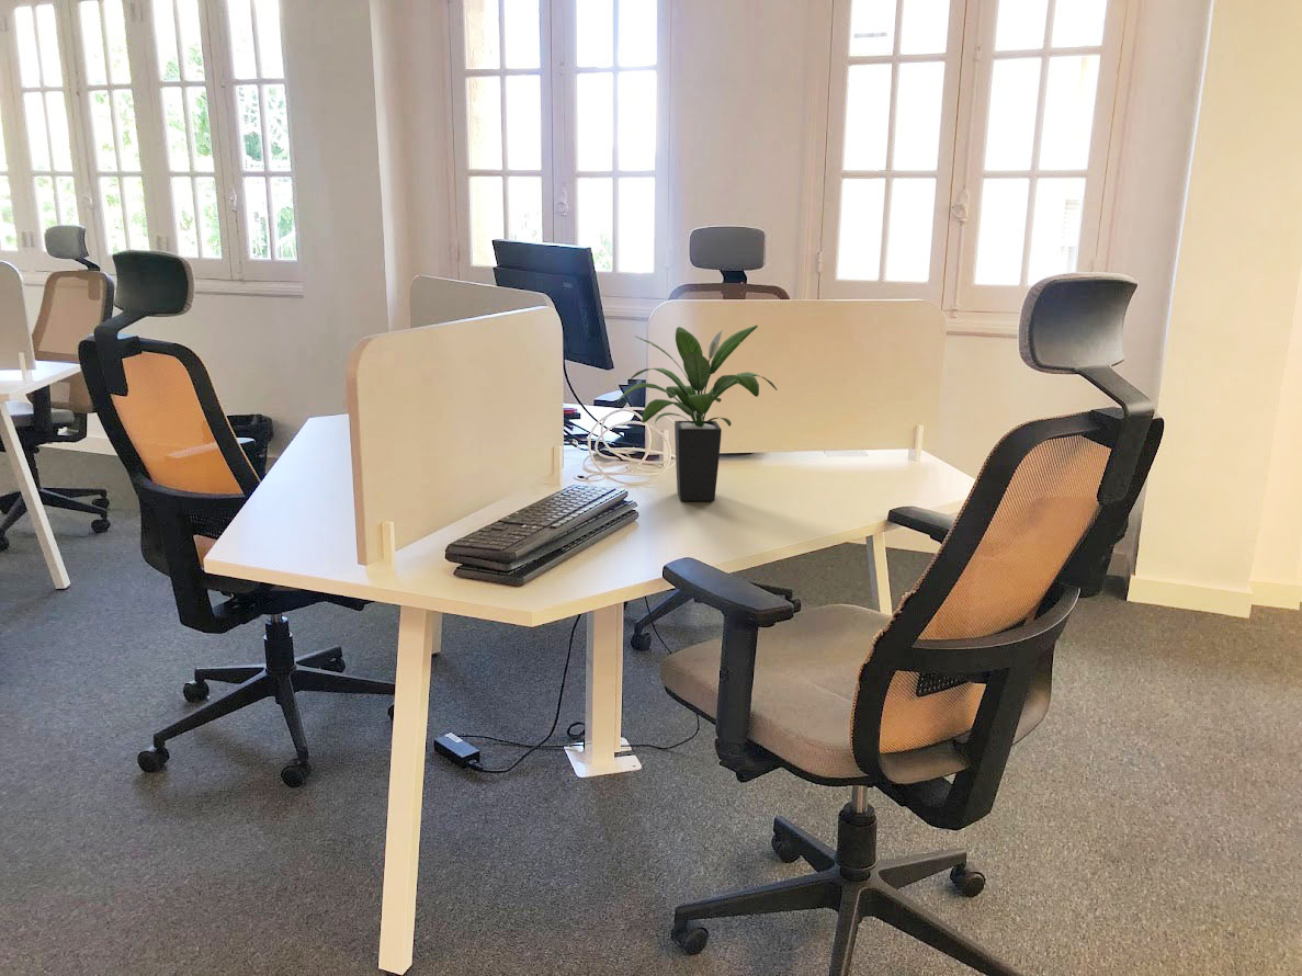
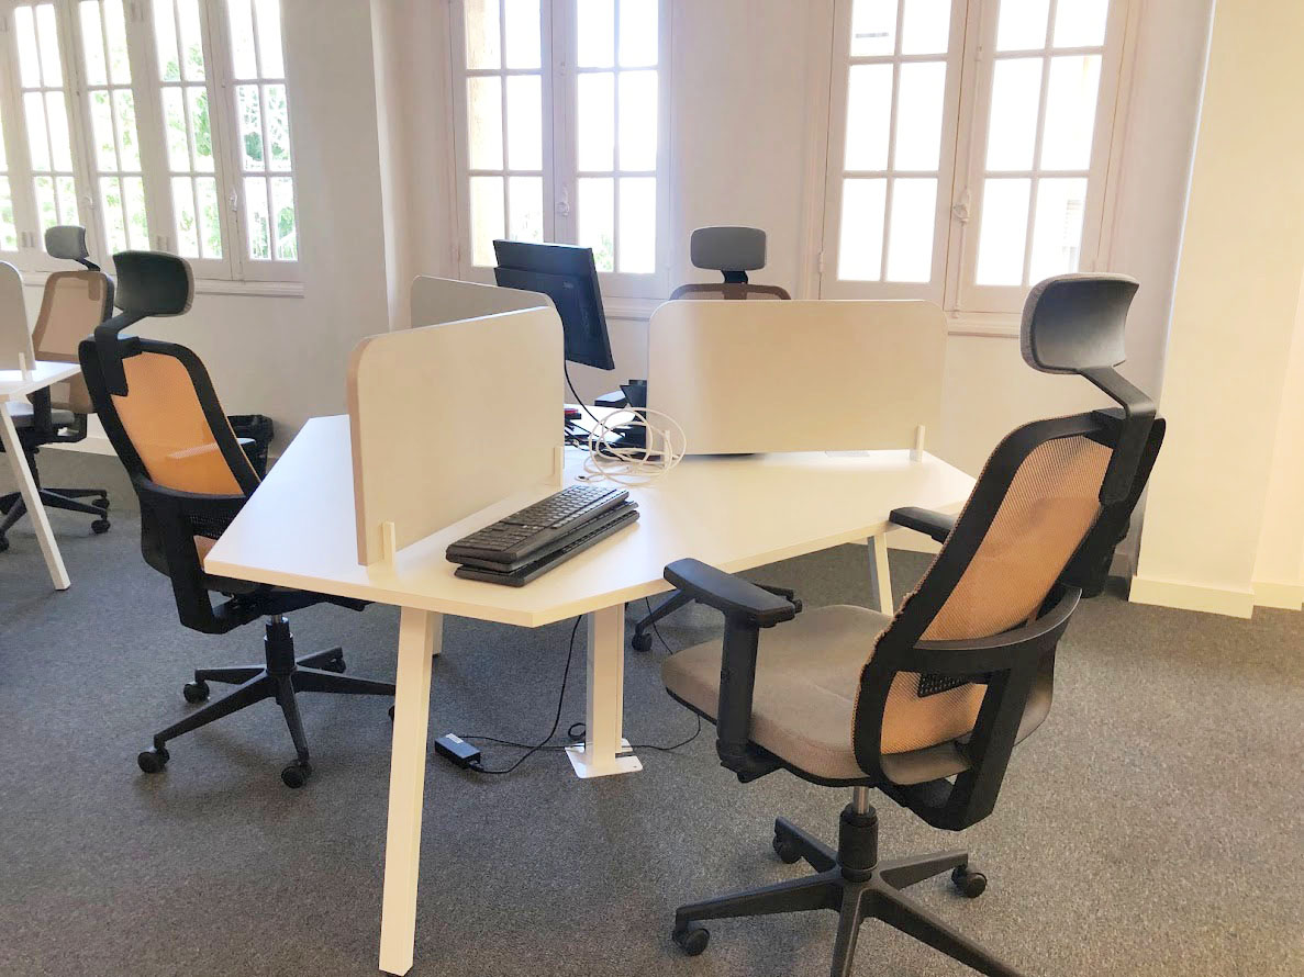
- potted plant (698, 413)
